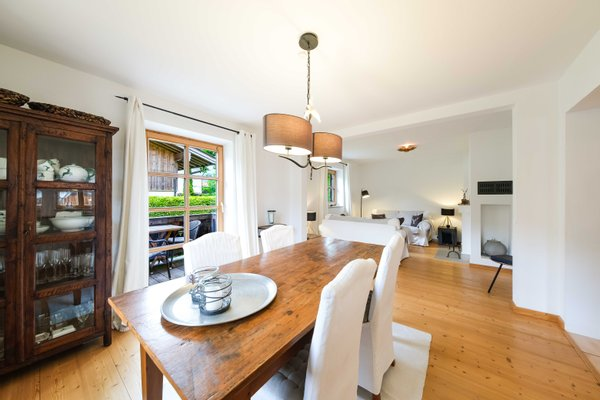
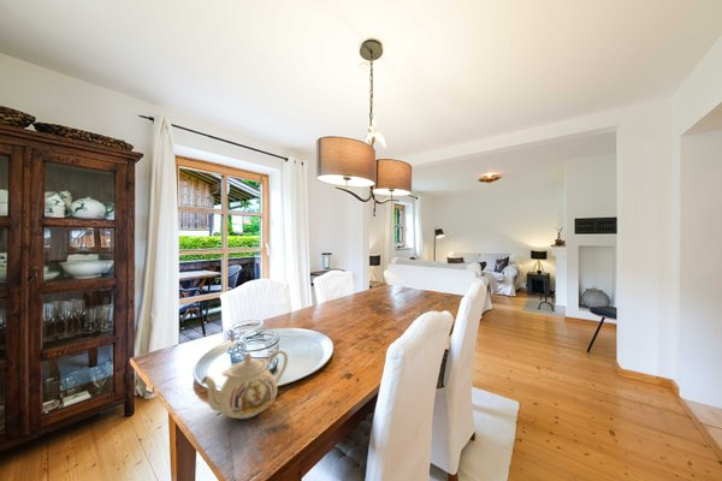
+ teapot (248, 380)
